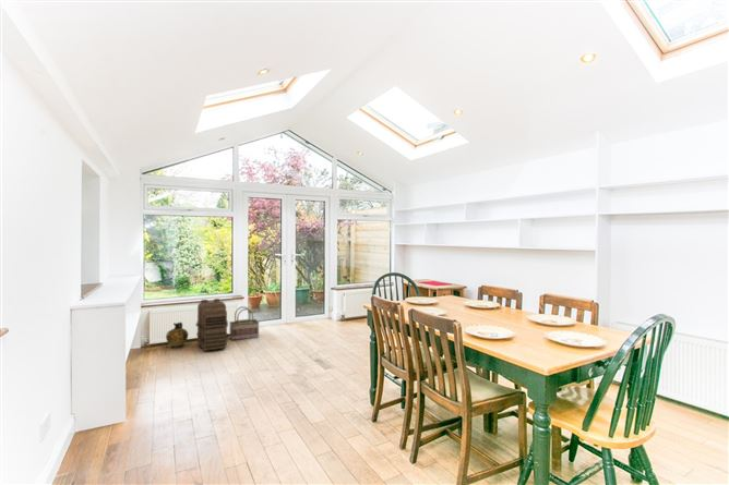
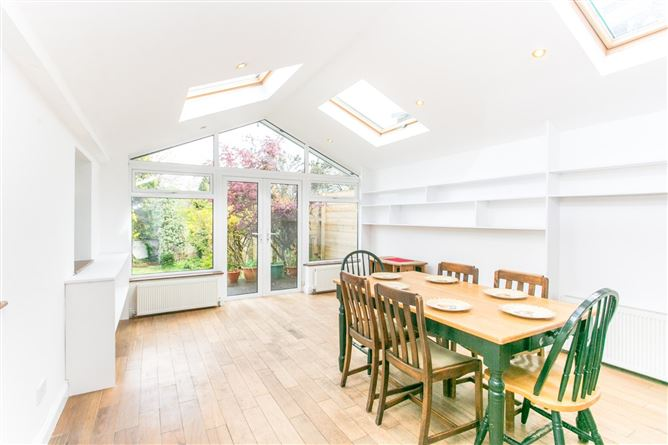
- ceramic jug (177, 334)
- basket (243, 322)
- backpack (212, 324)
